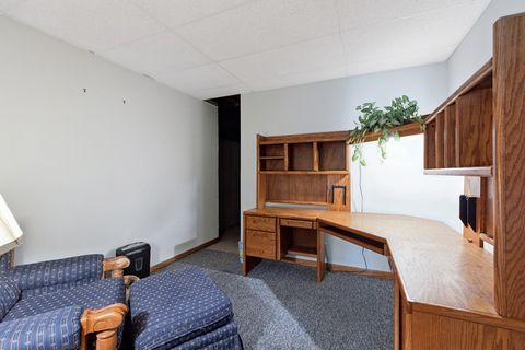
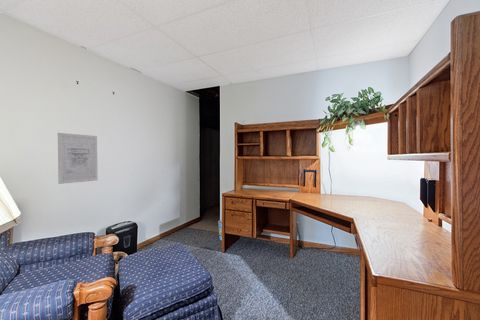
+ wall art (79, 158)
